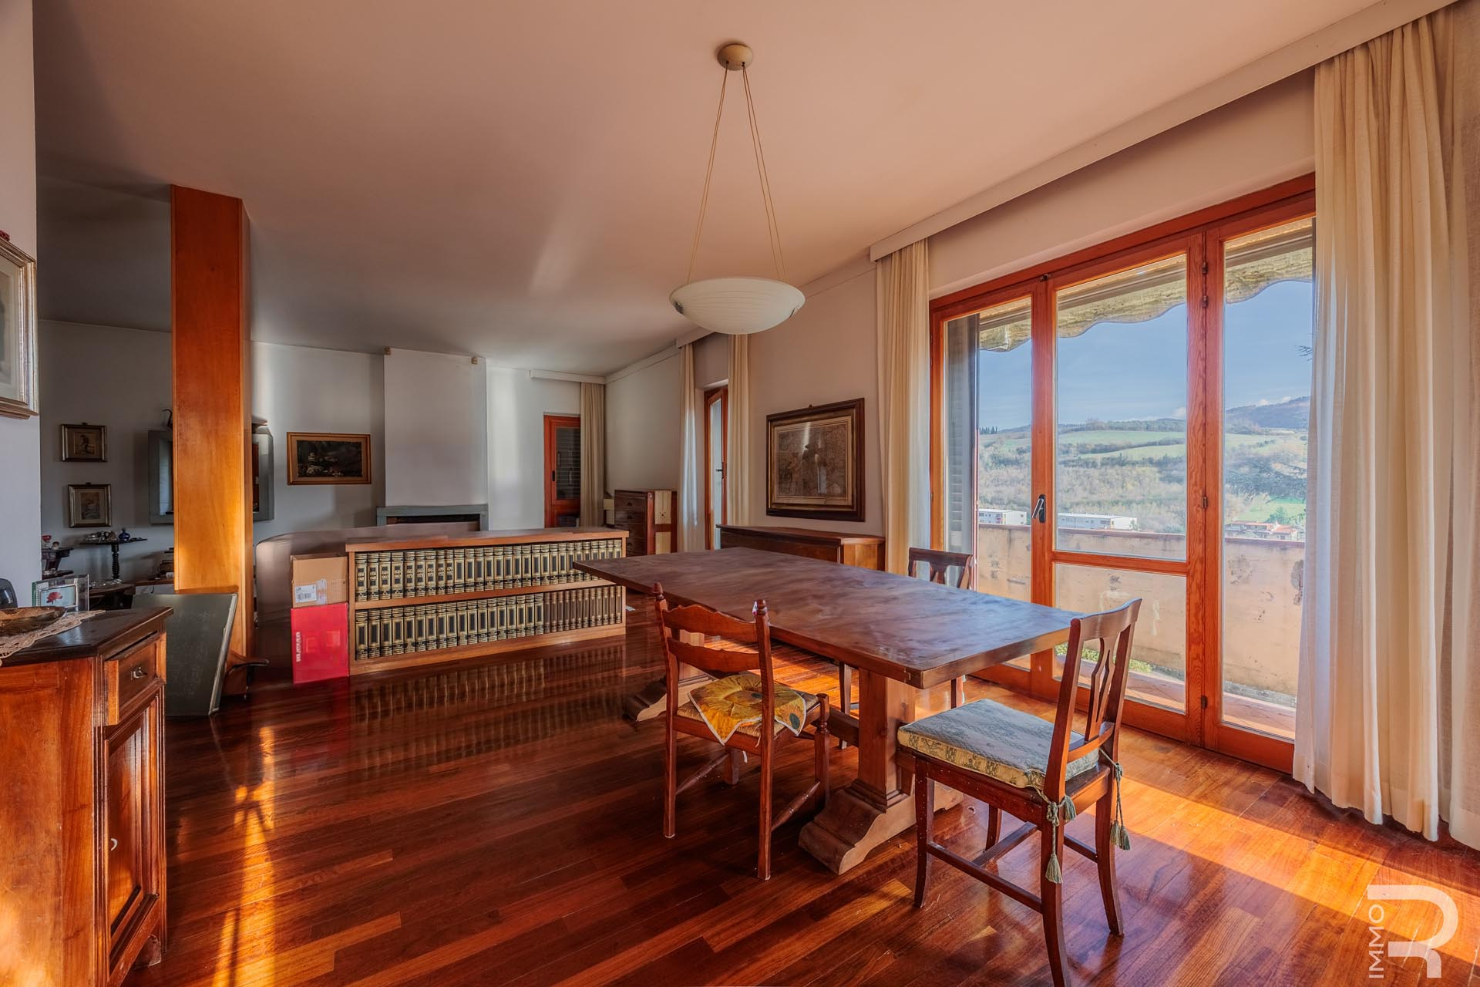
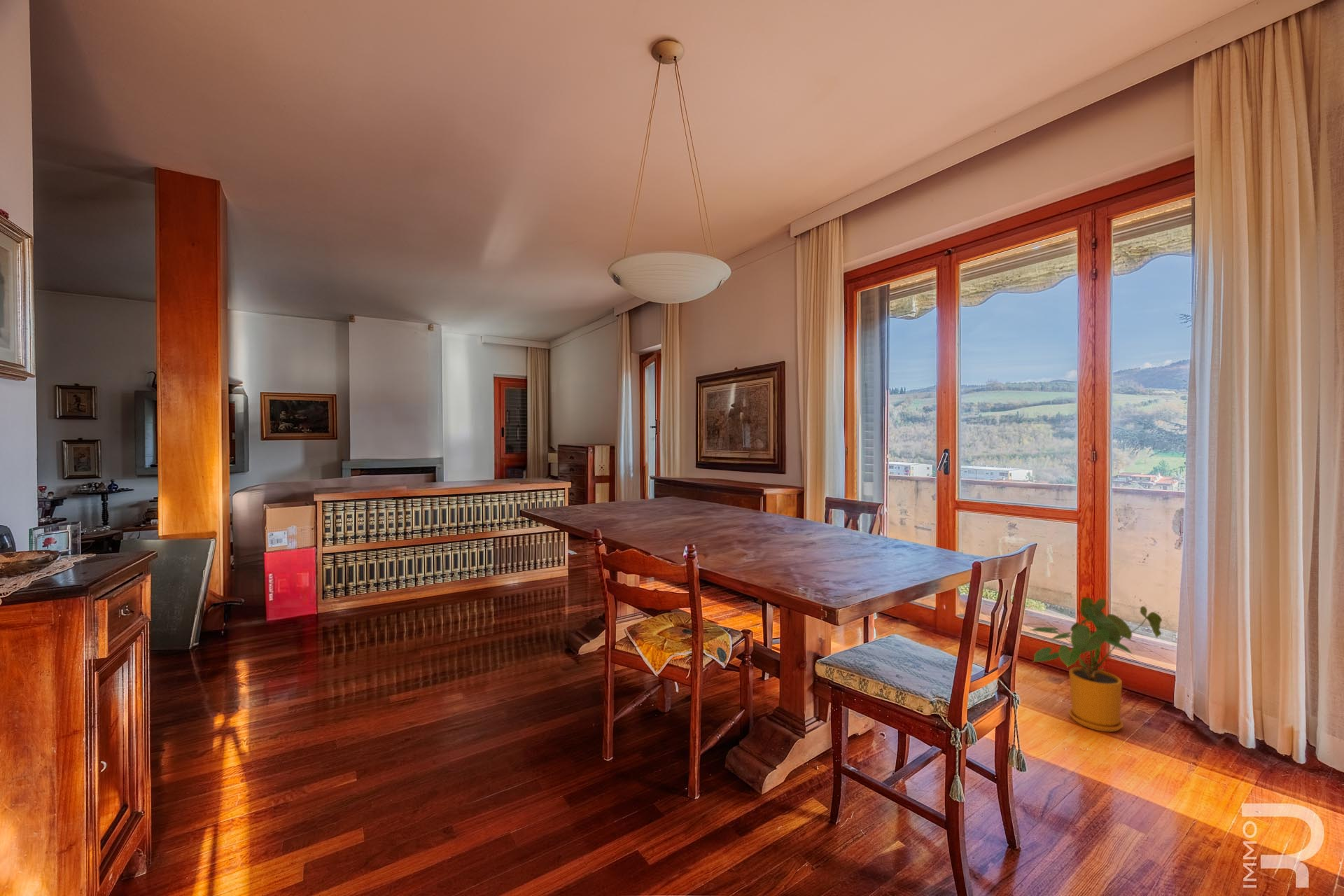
+ house plant (1092, 662)
